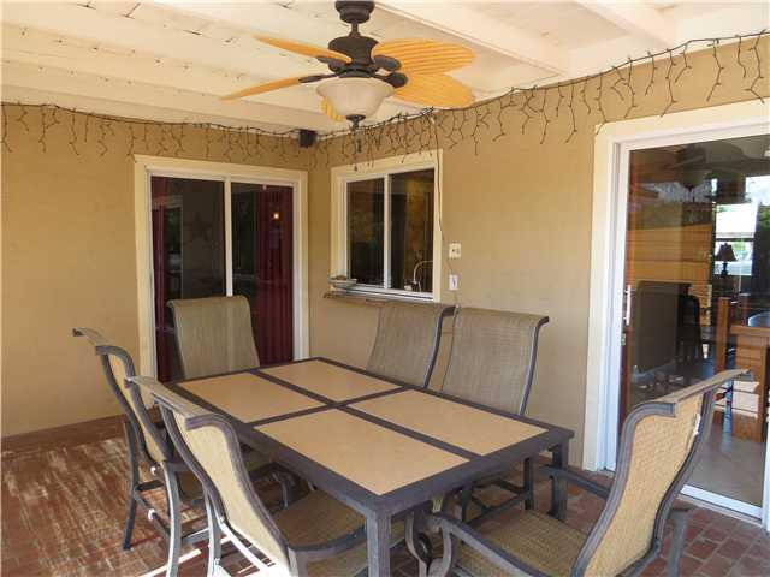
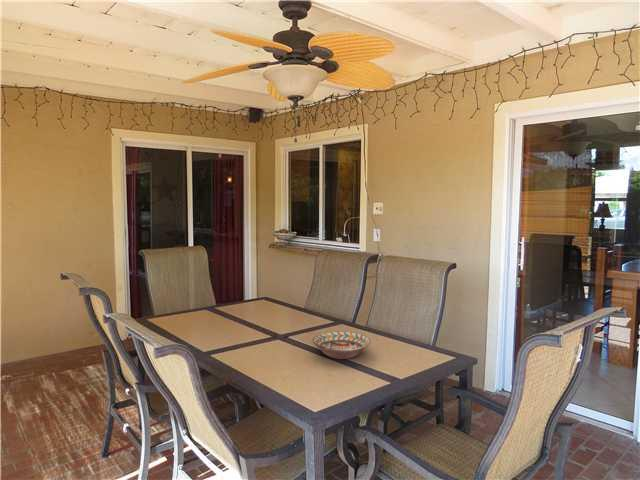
+ decorative bowl (341, 347)
